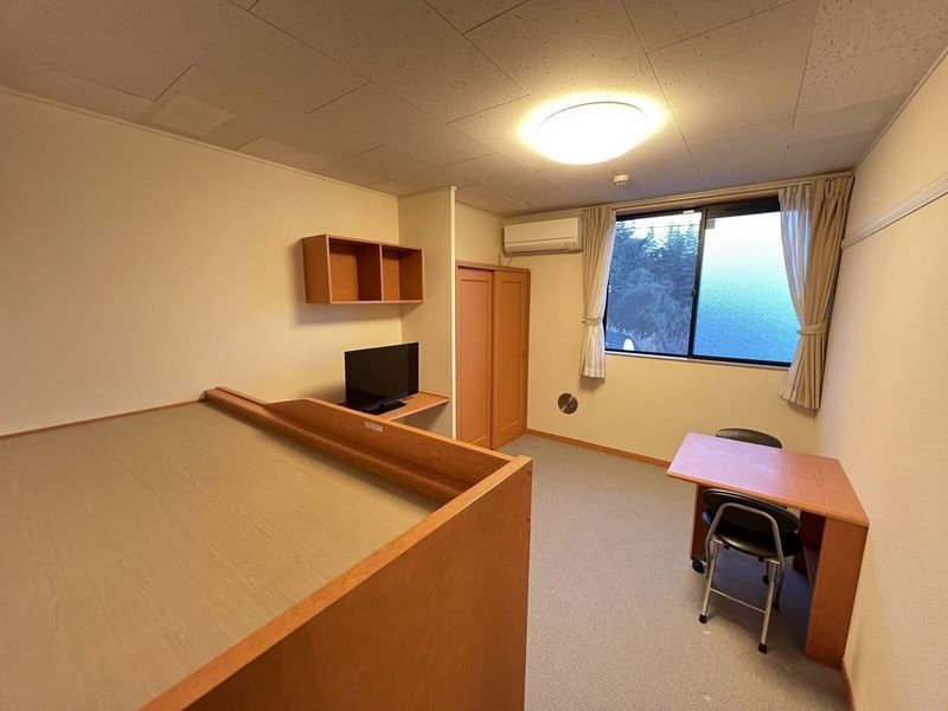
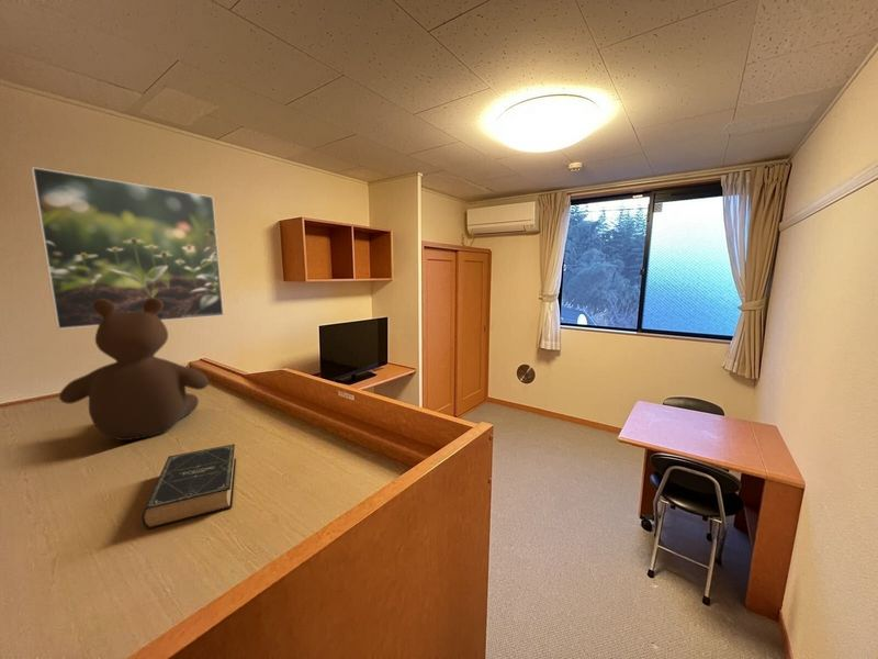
+ book (195, 480)
+ bear (144, 364)
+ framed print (144, 254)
